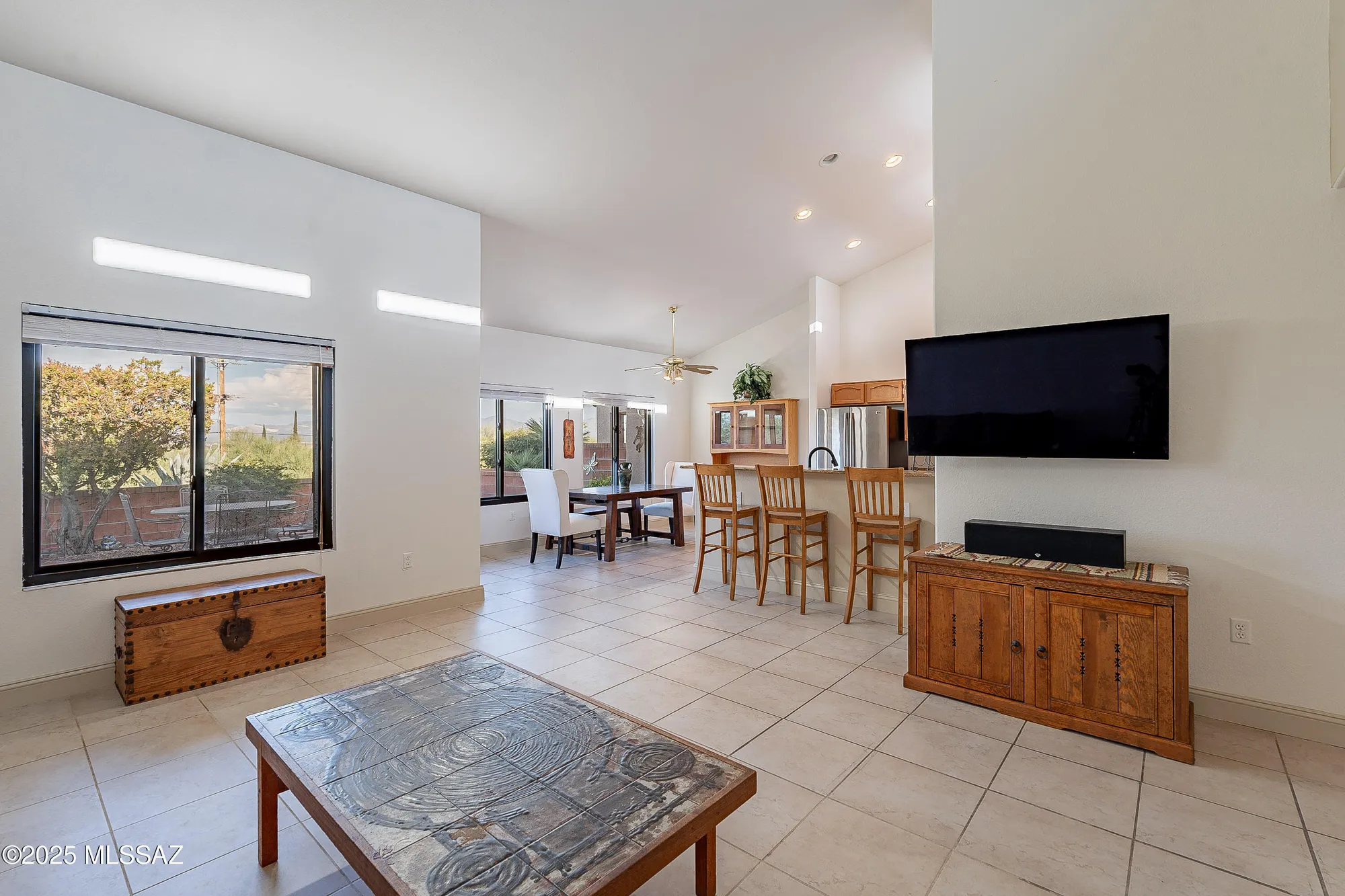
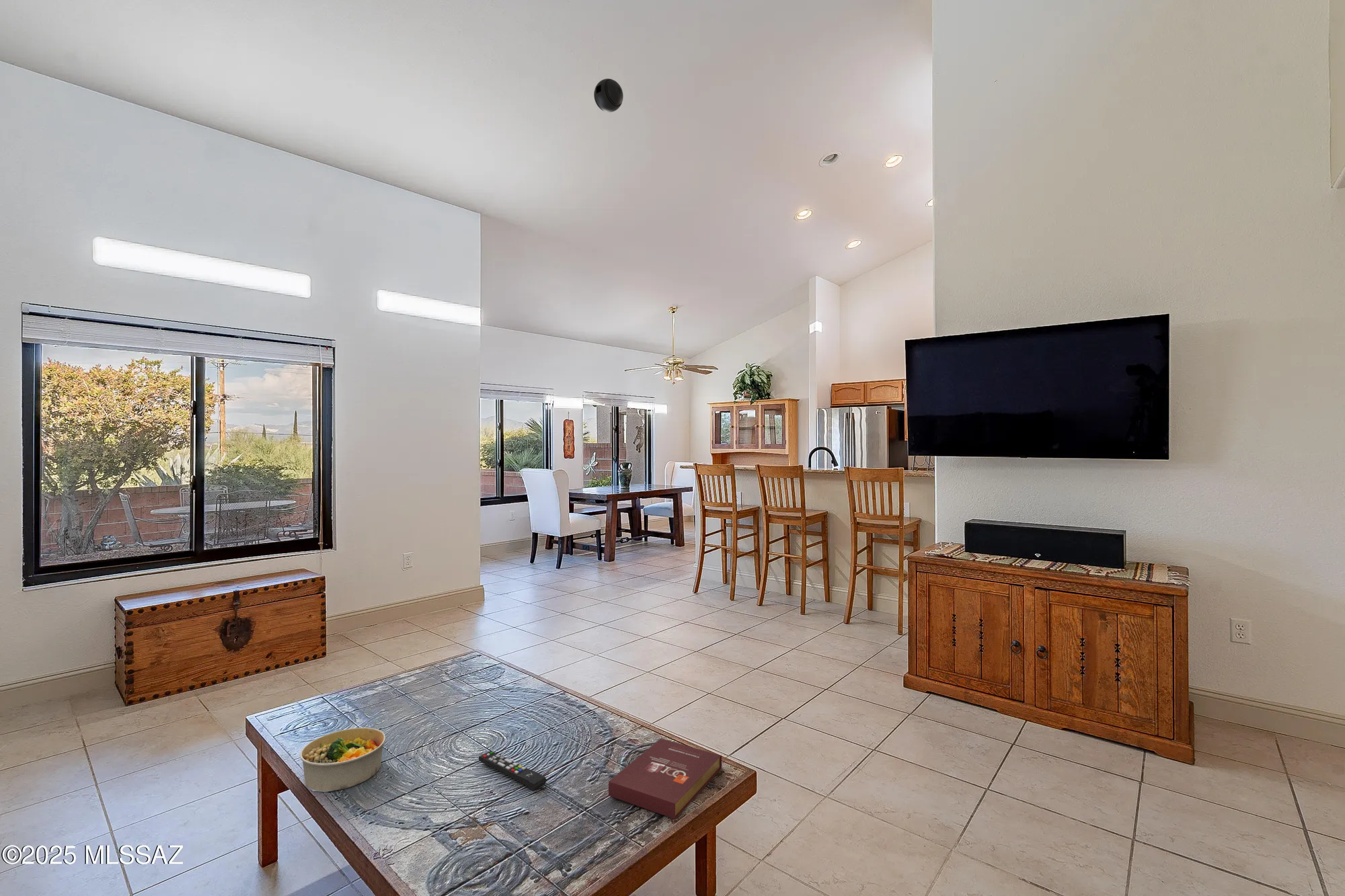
+ book (667, 774)
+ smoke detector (609, 95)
+ remote control (511, 769)
+ bowl (344, 757)
